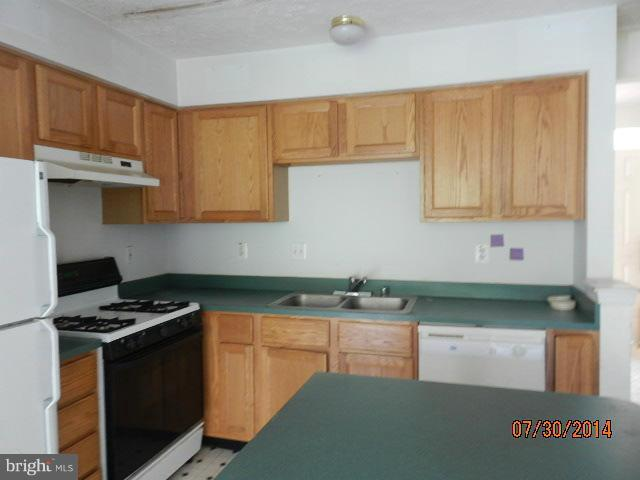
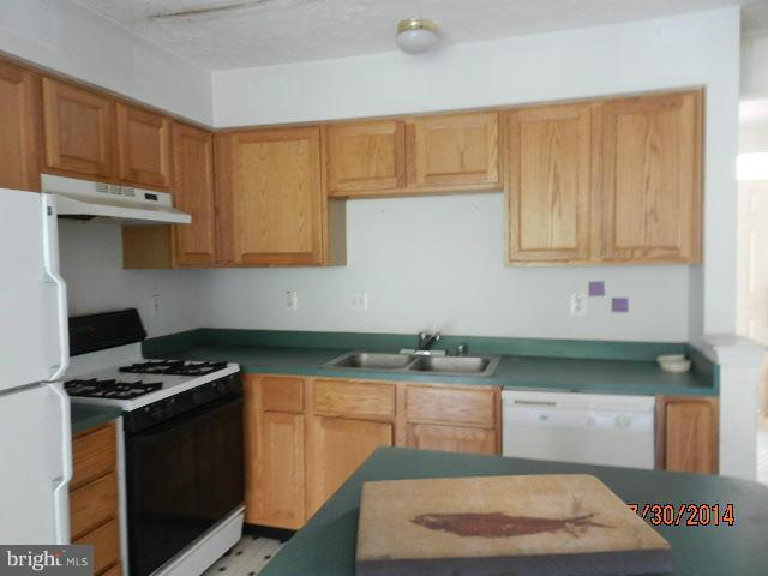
+ fish fossil (494, 521)
